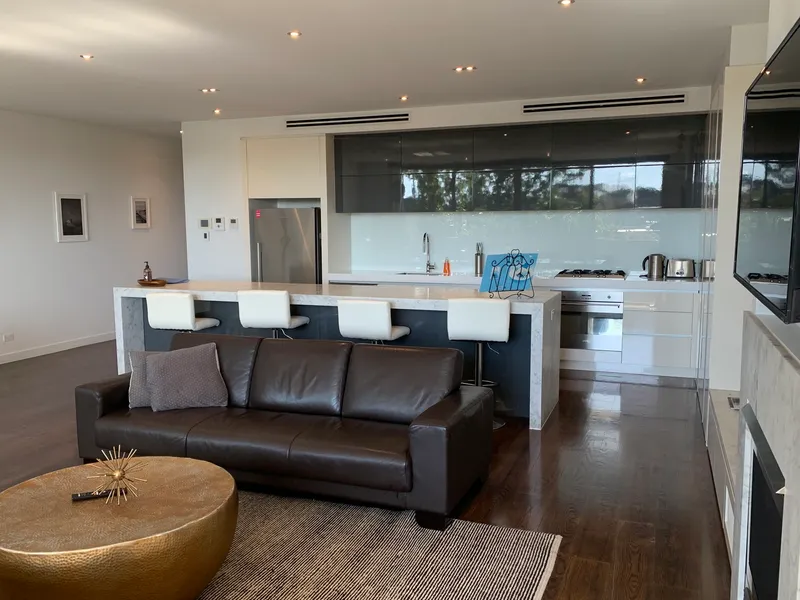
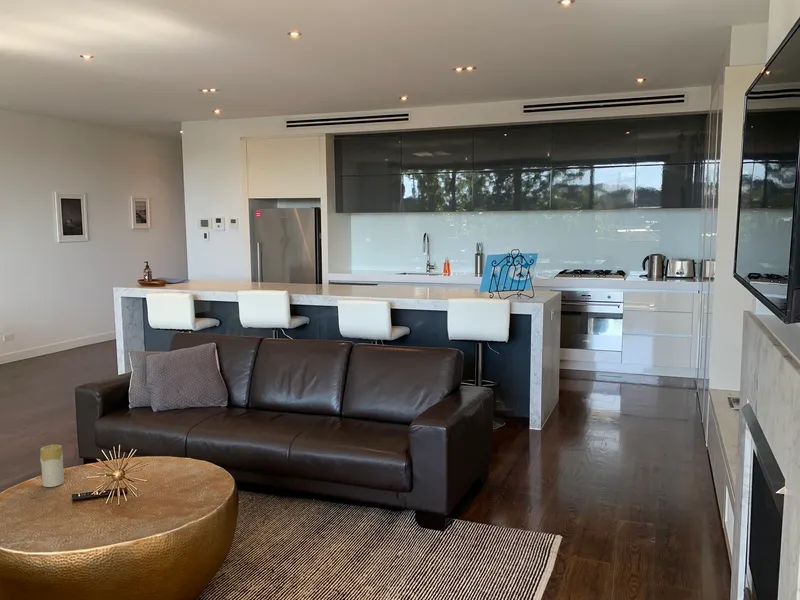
+ candle (52, 465)
